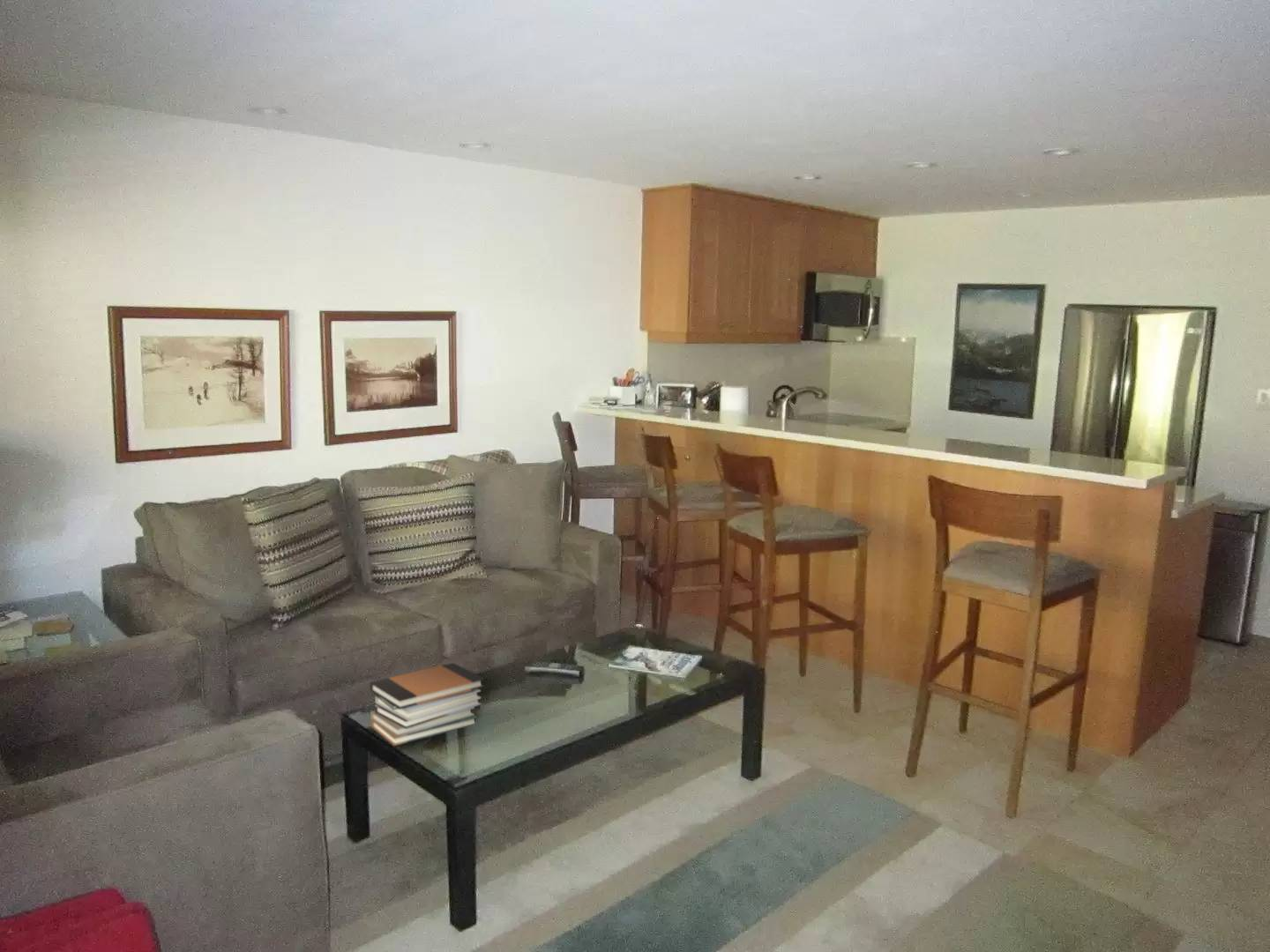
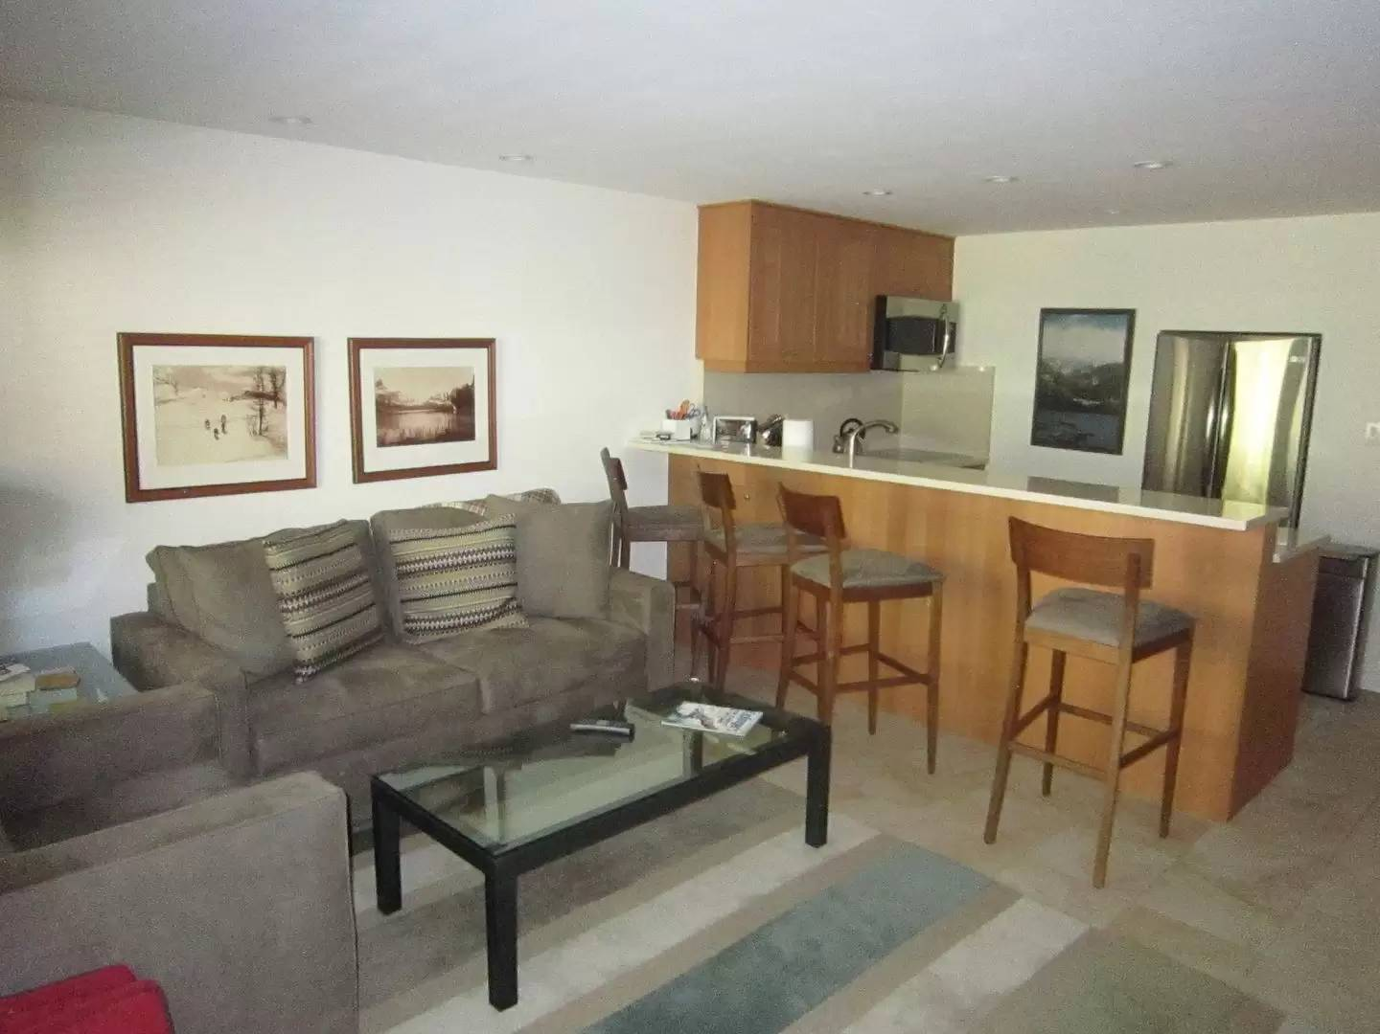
- book stack (427, 703)
